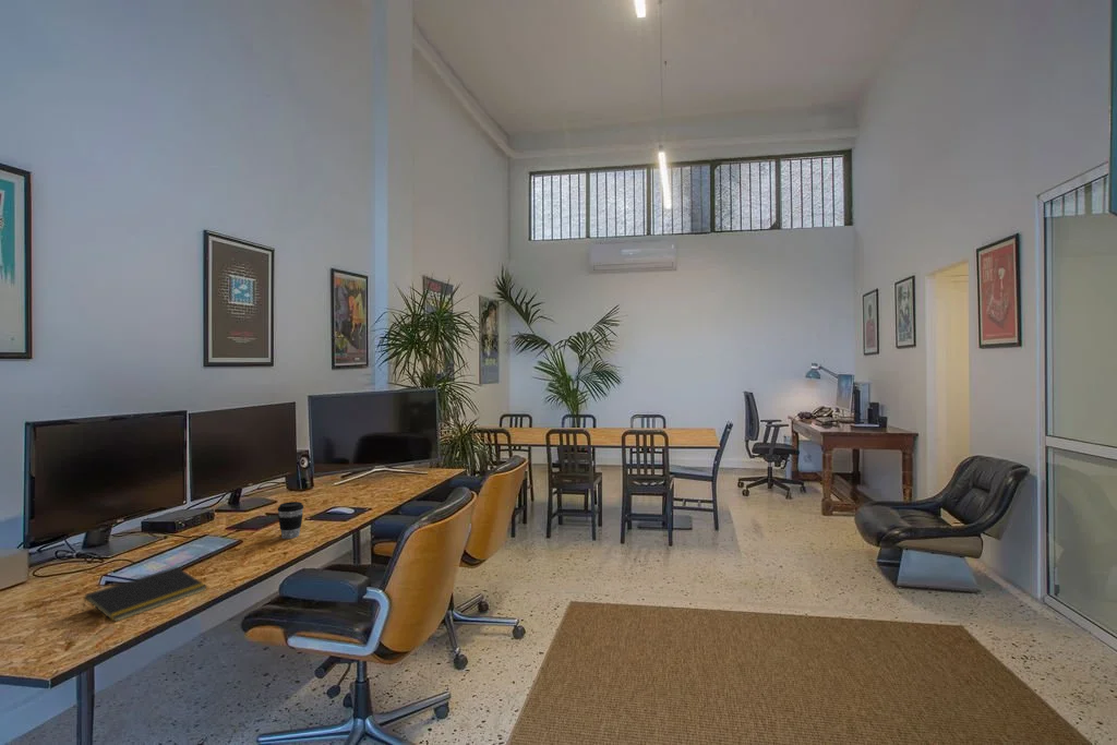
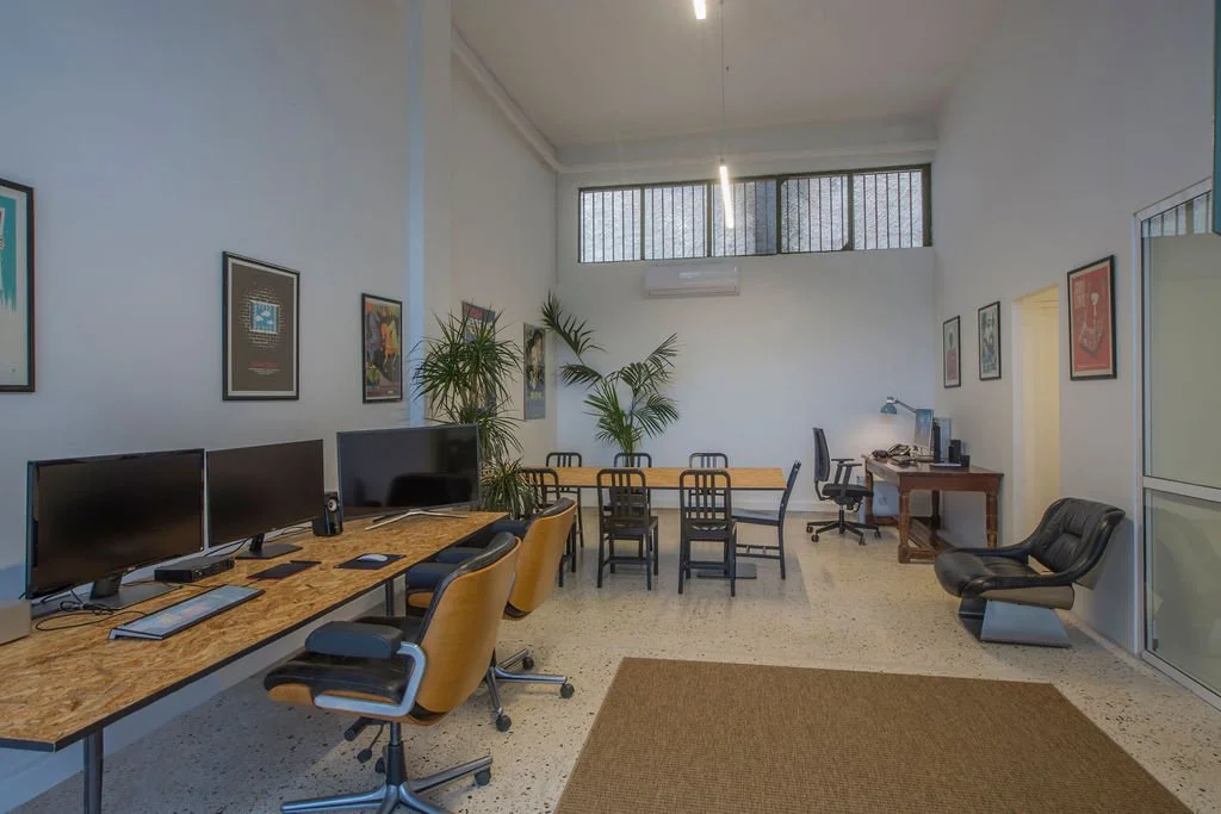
- coffee cup (290, 520)
- notepad (148, 591)
